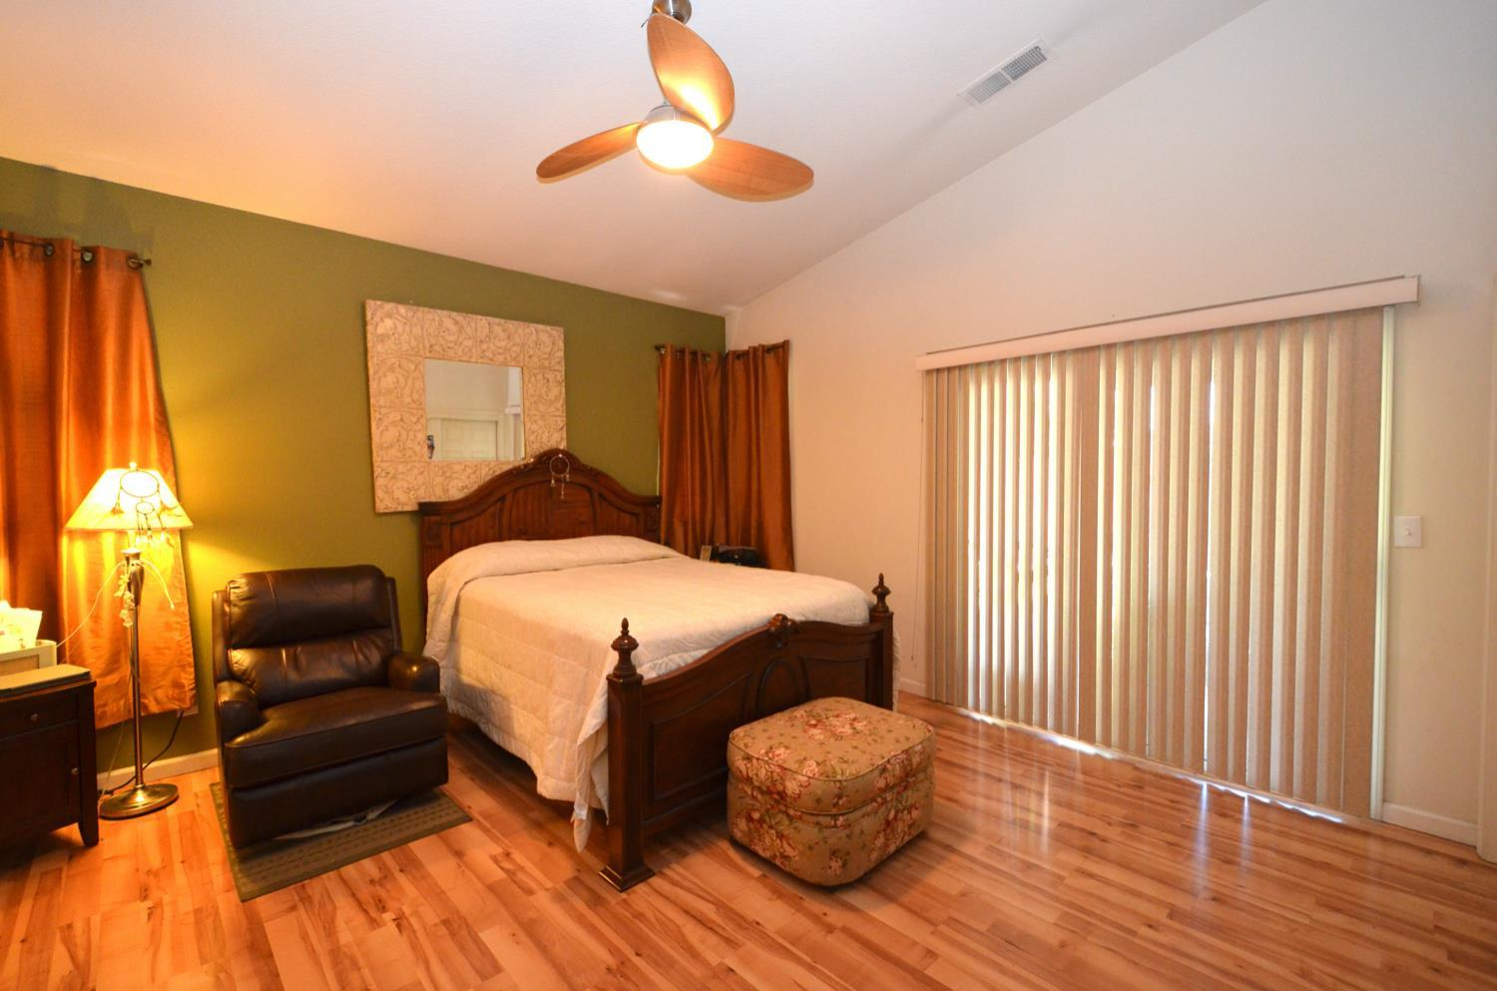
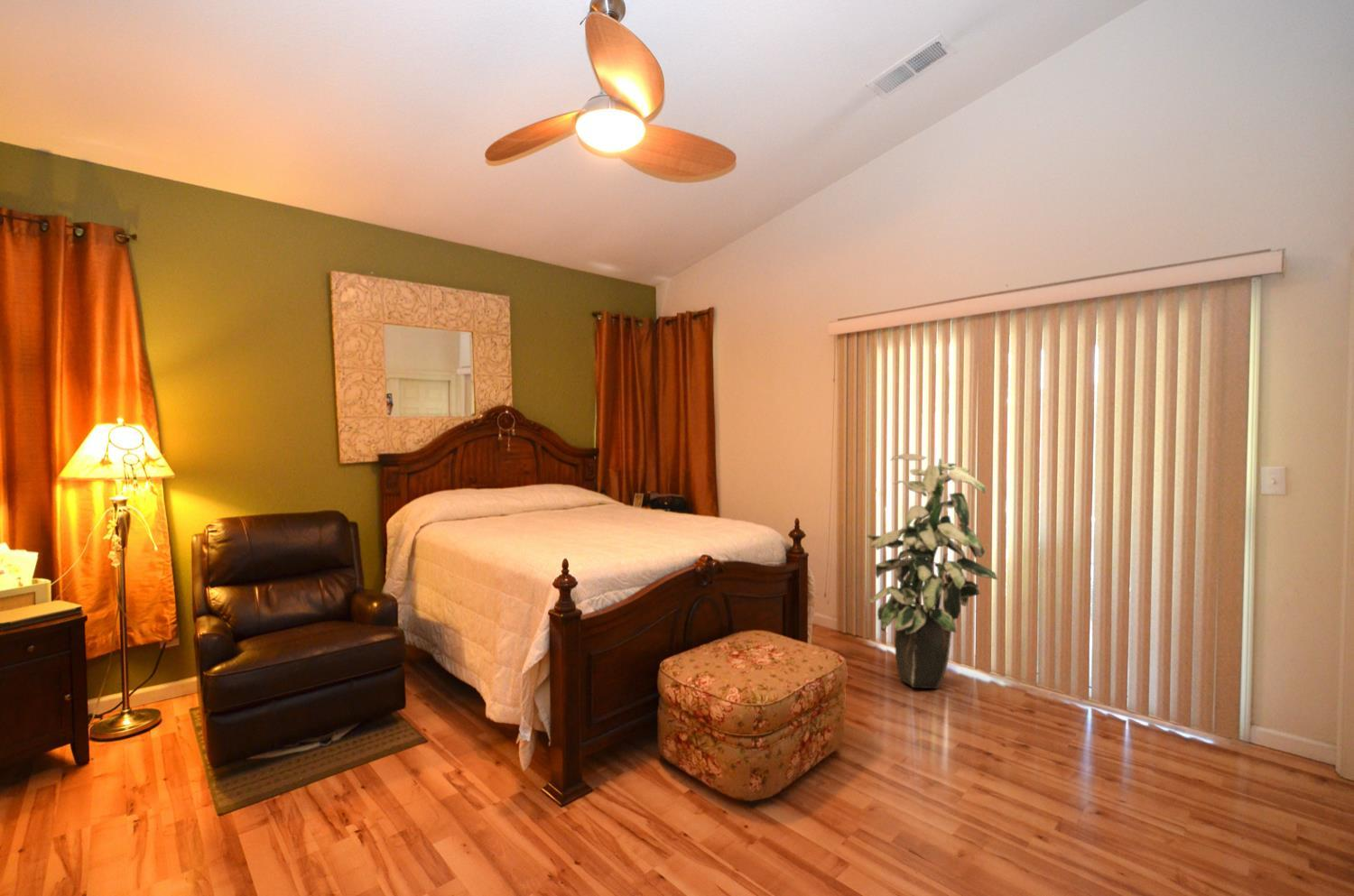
+ indoor plant (923, 568)
